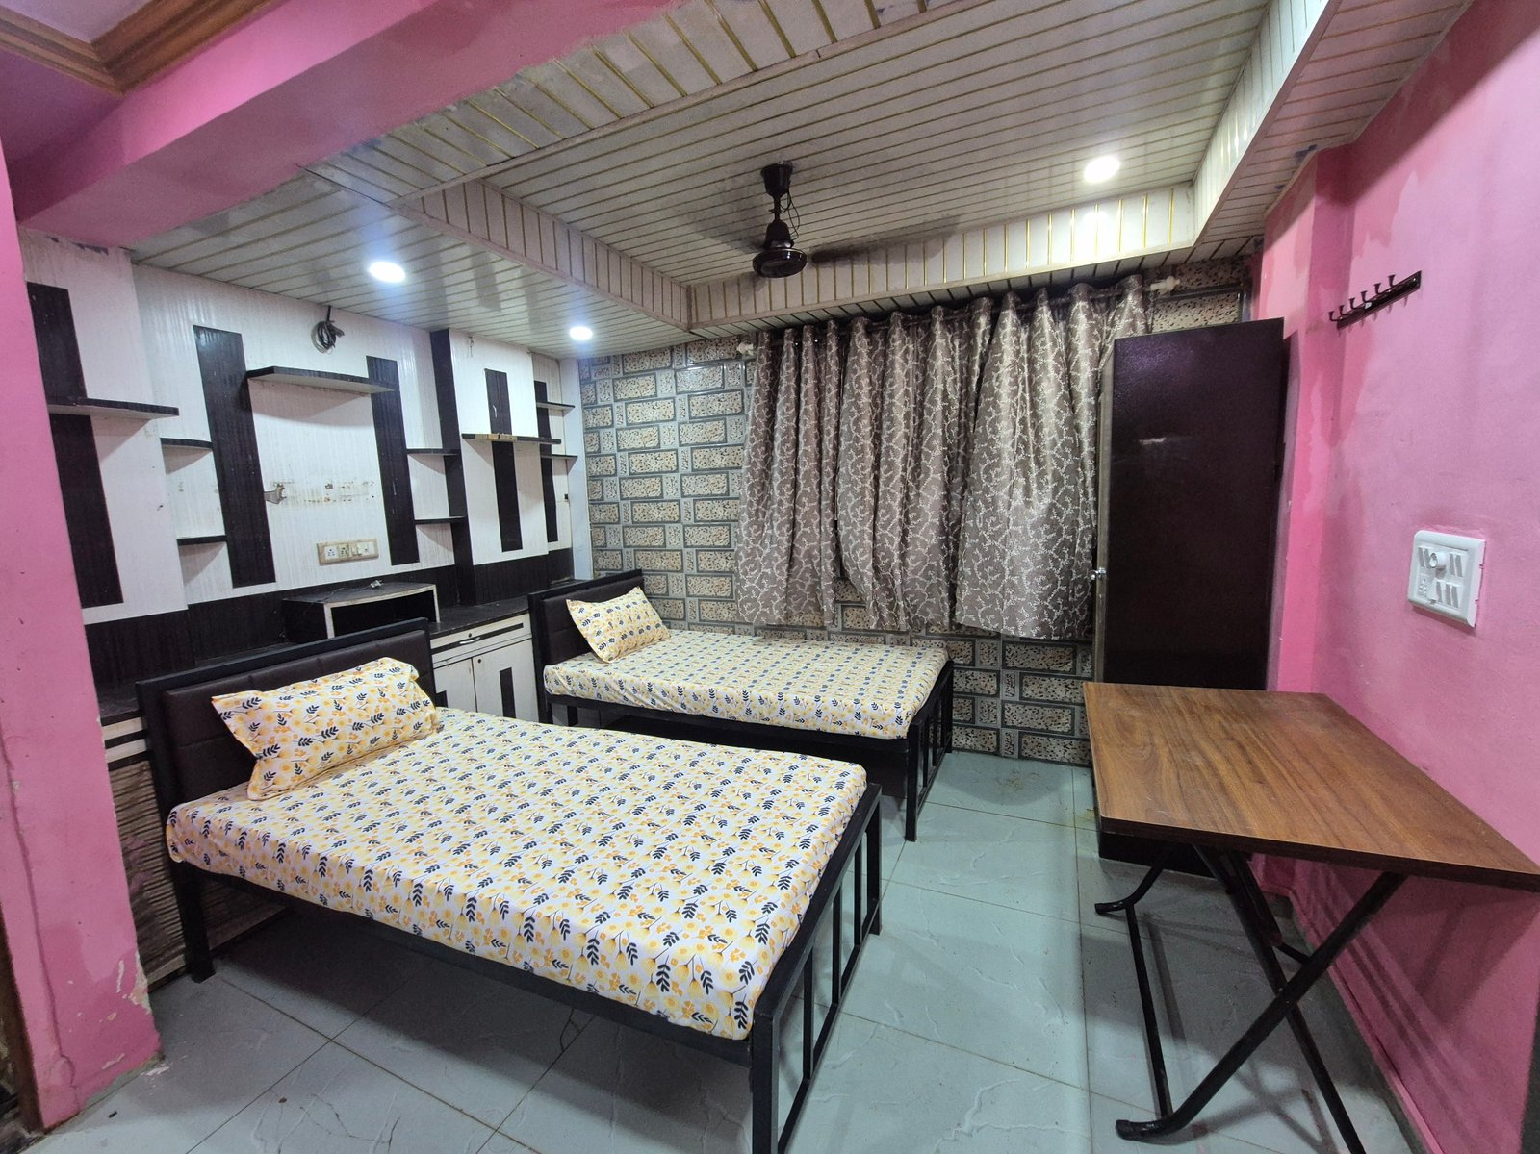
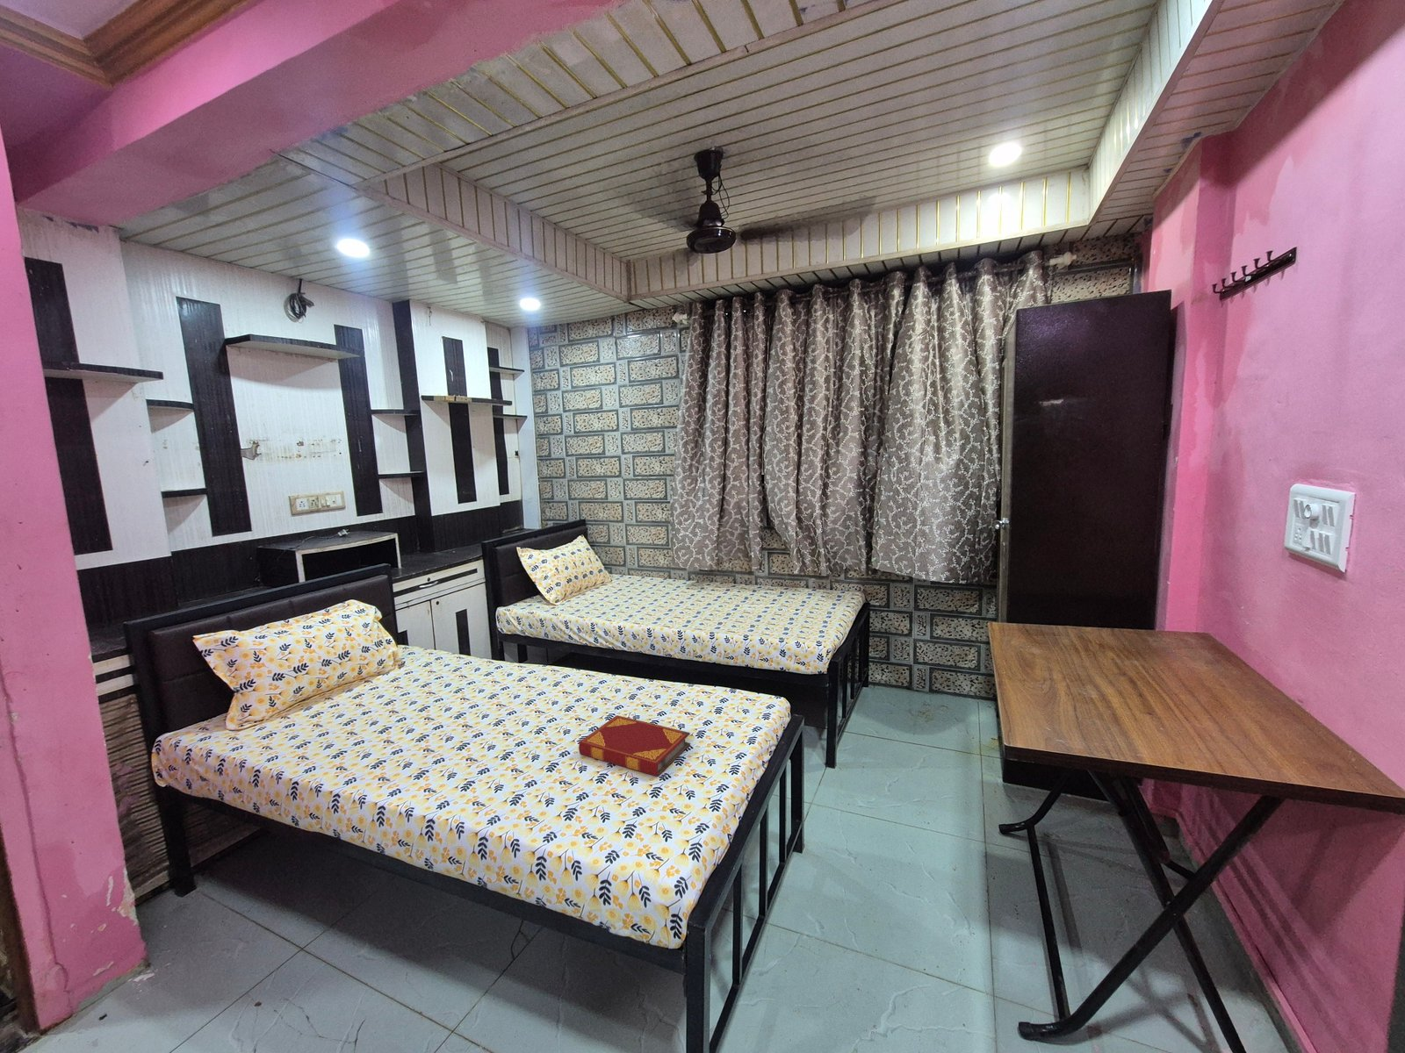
+ hardback book (635, 743)
